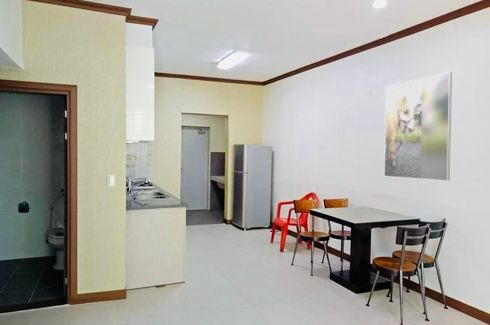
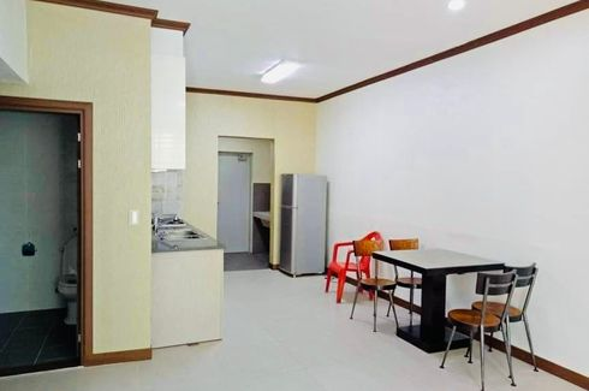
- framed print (414, 129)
